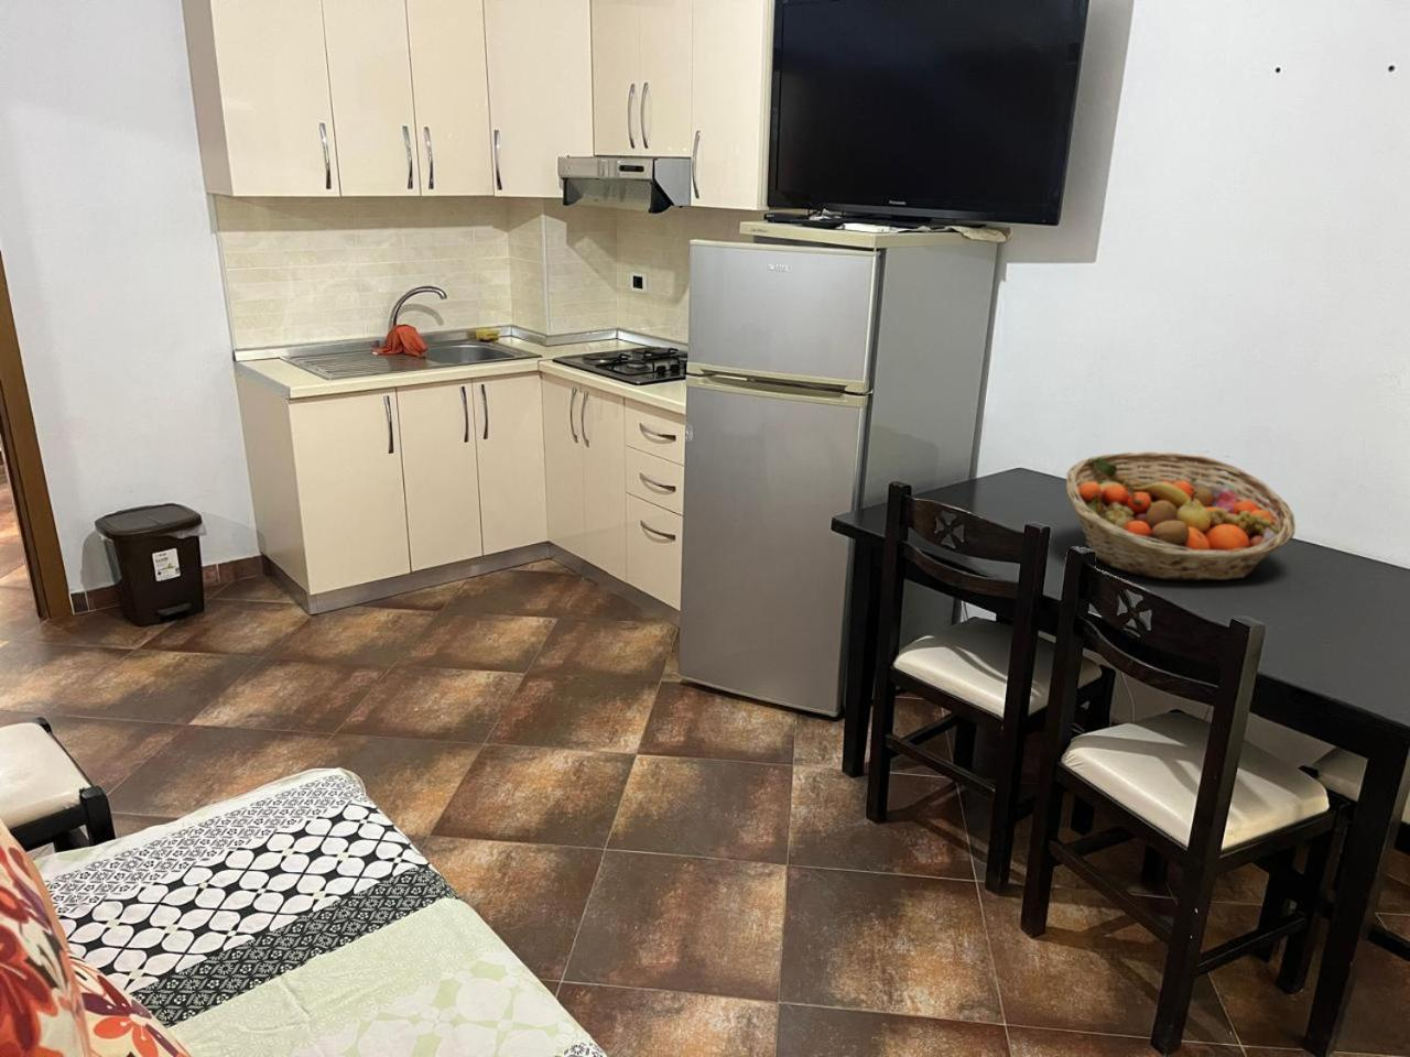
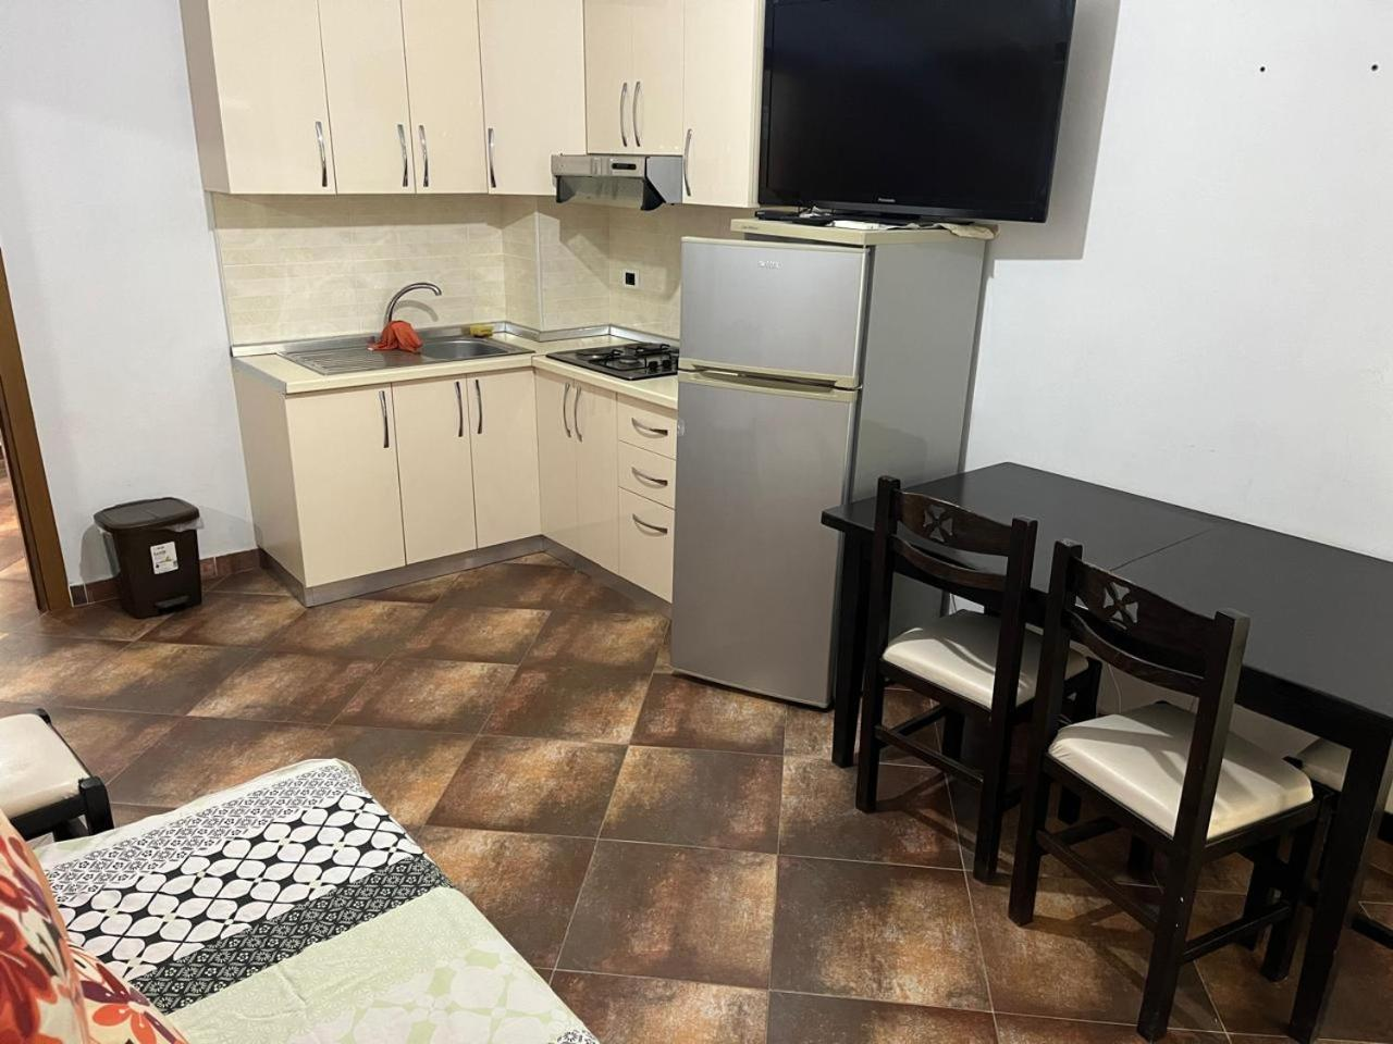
- fruit basket (1174, 515)
